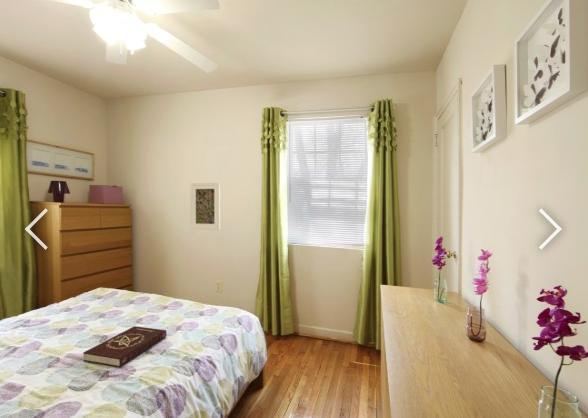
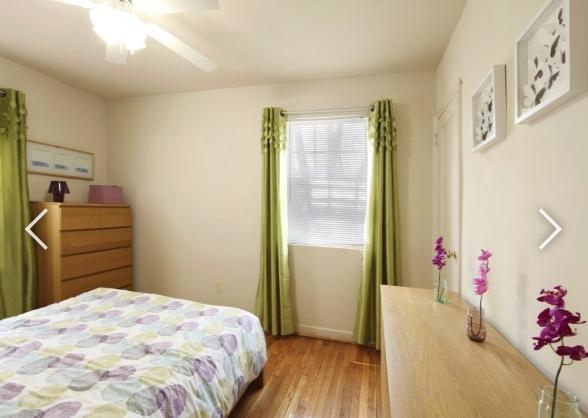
- book (128, 344)
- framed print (205, 206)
